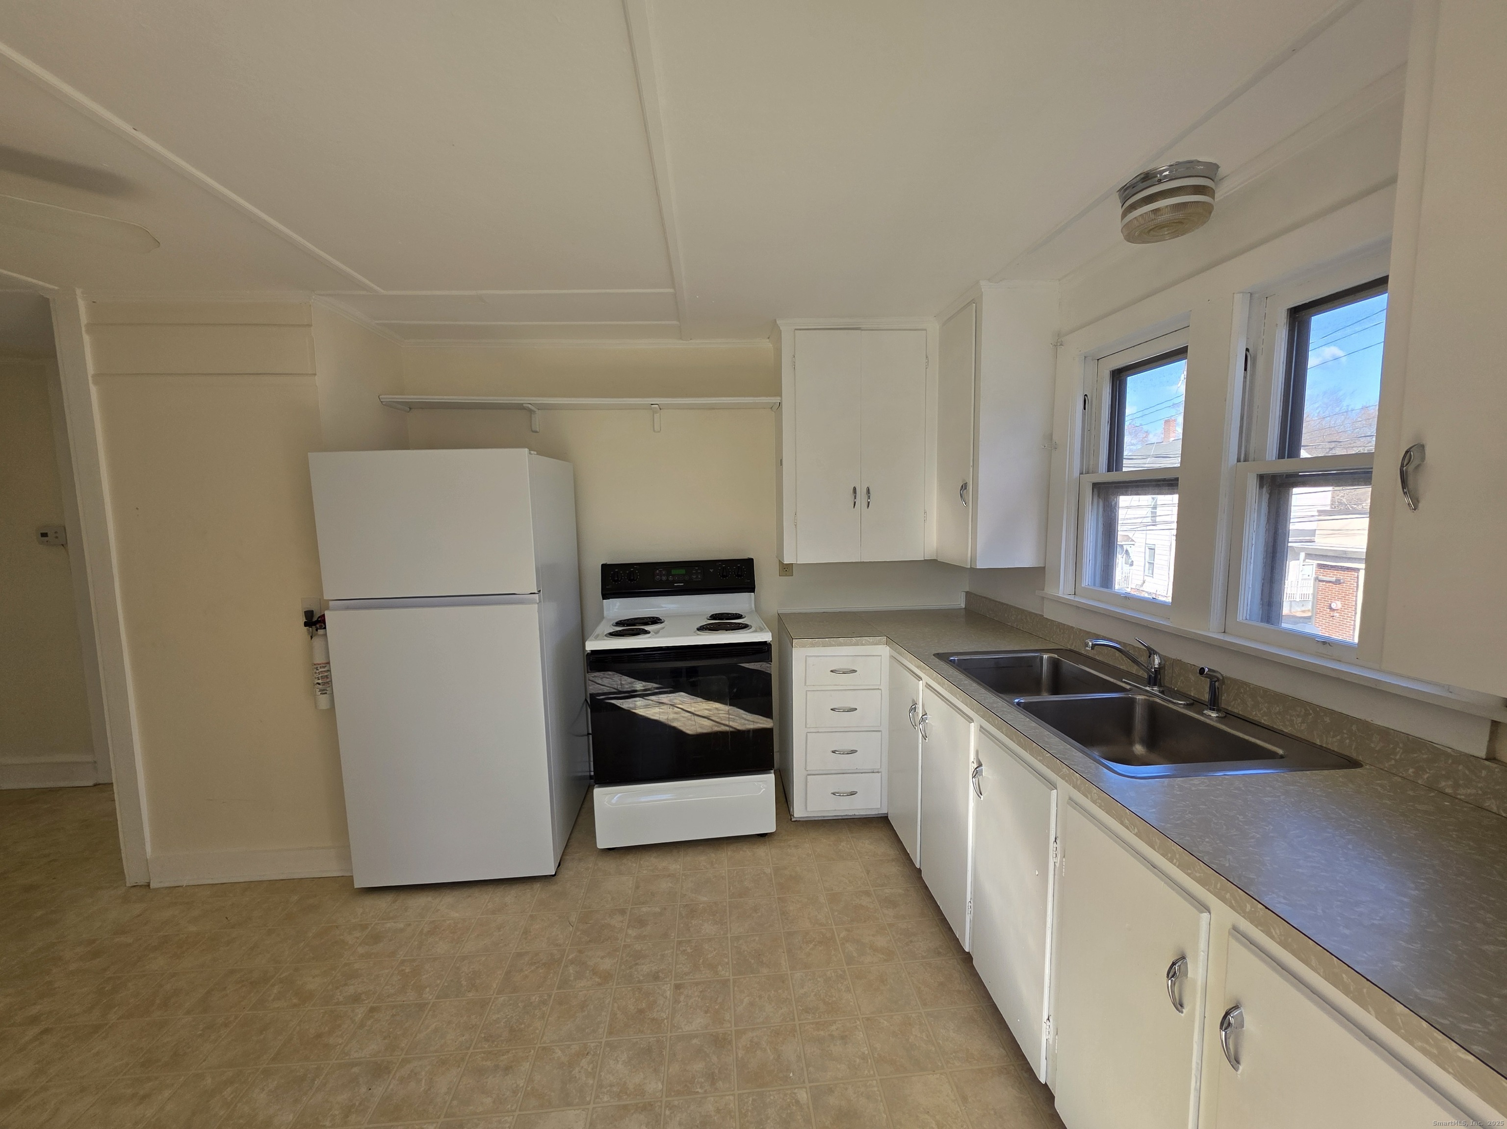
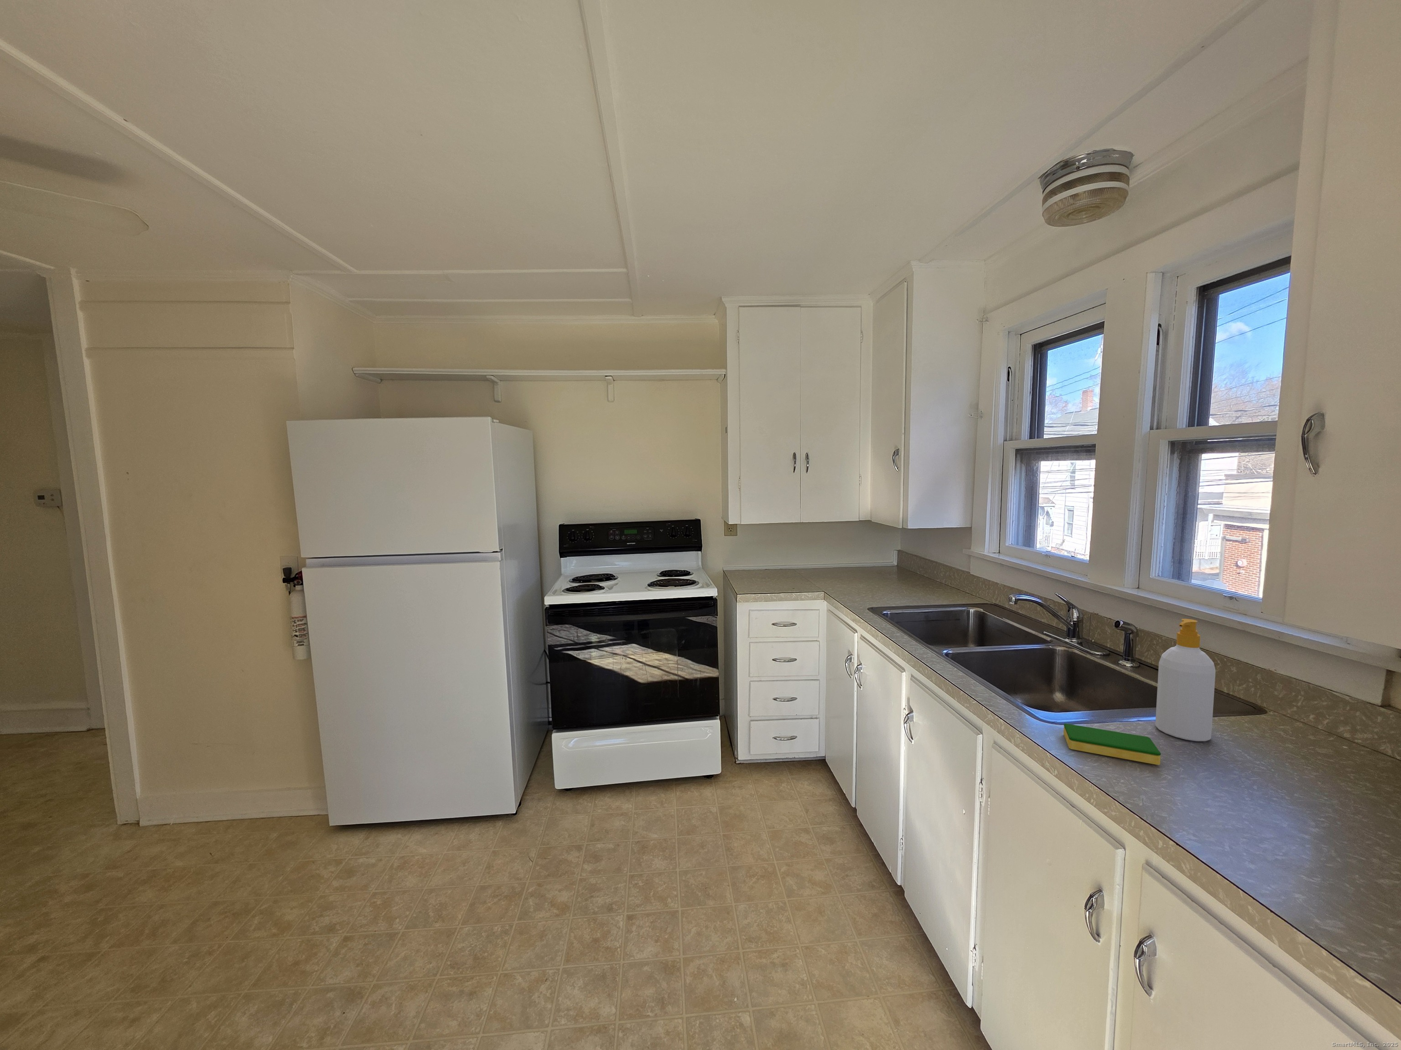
+ soap bottle (1185, 677)
+ dish sponge (1109, 743)
